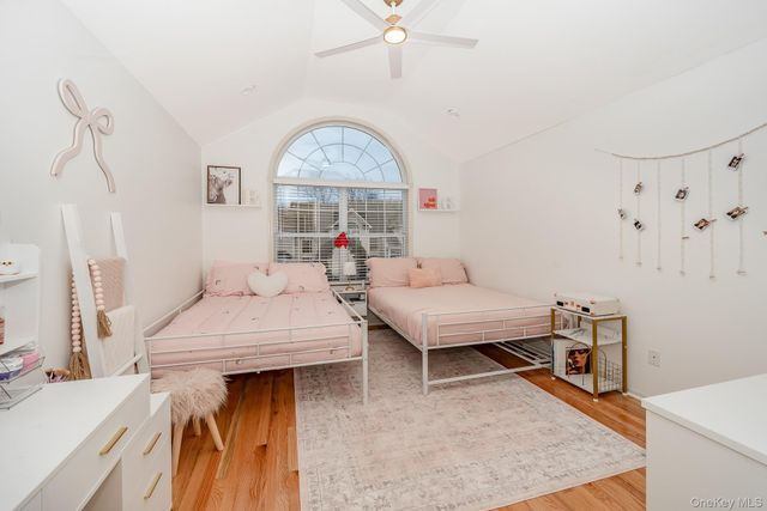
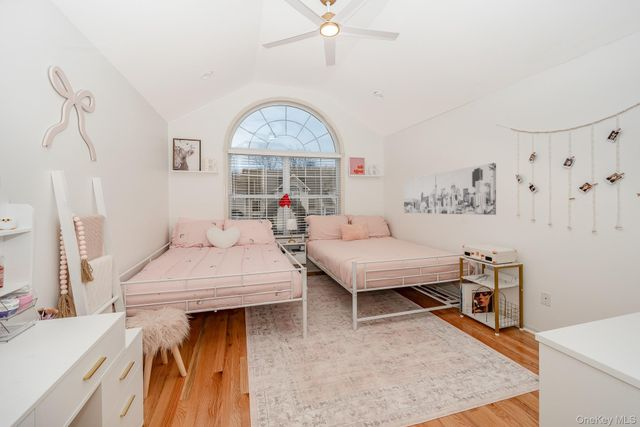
+ wall art (440, 193)
